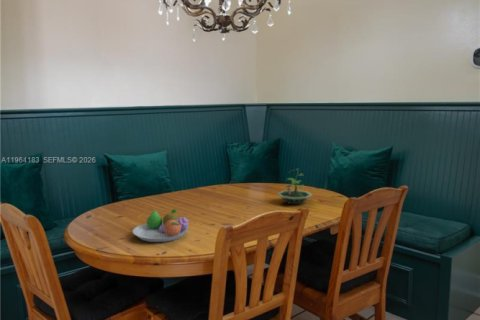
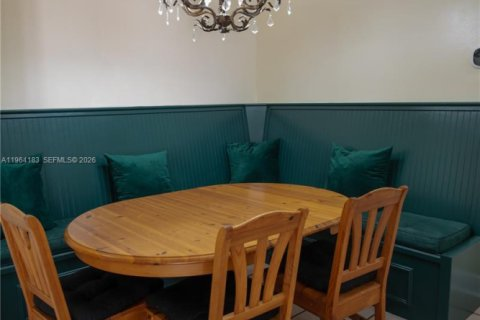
- fruit bowl (161, 223)
- terrarium (296, 175)
